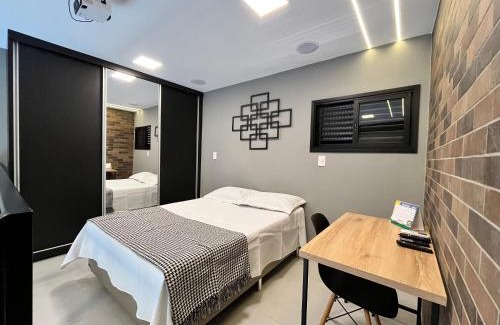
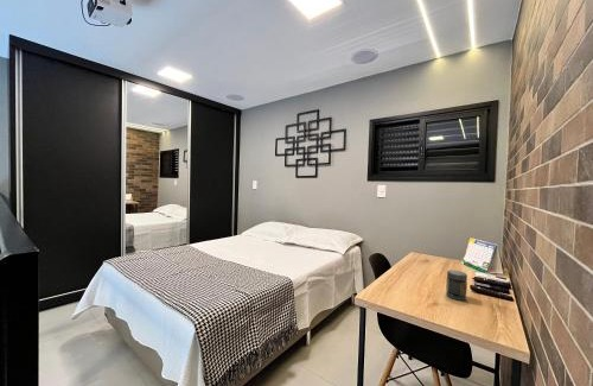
+ jar (457, 284)
